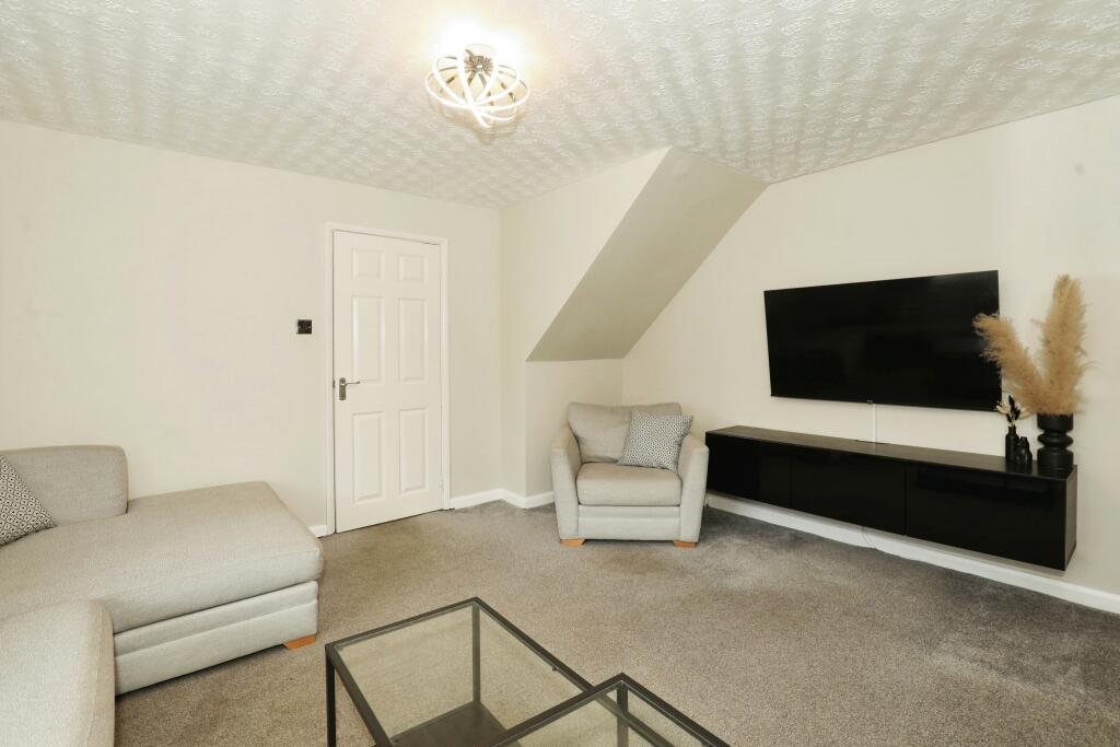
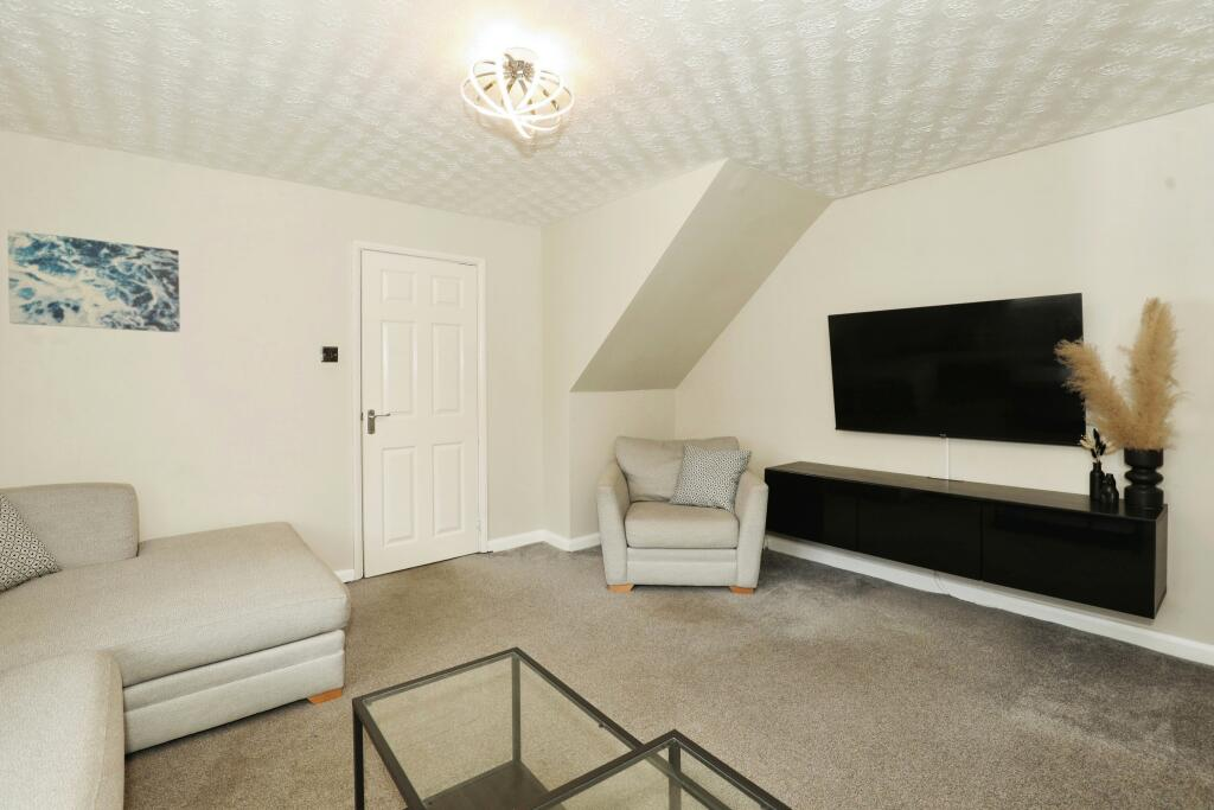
+ wall art (100, 285)
